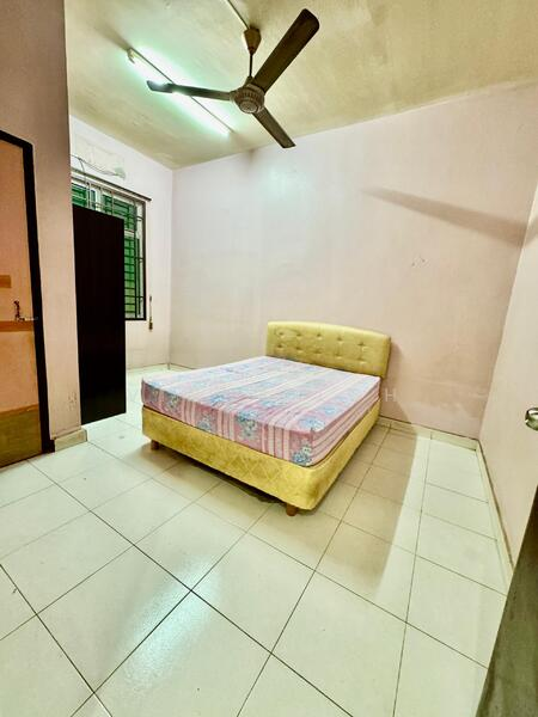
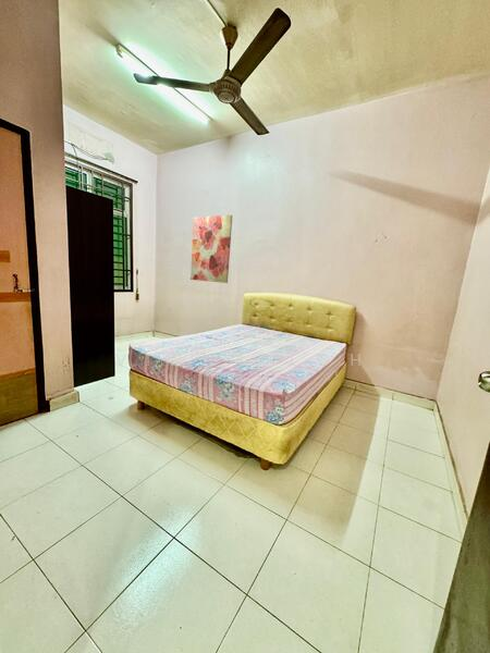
+ wall art (210, 249)
